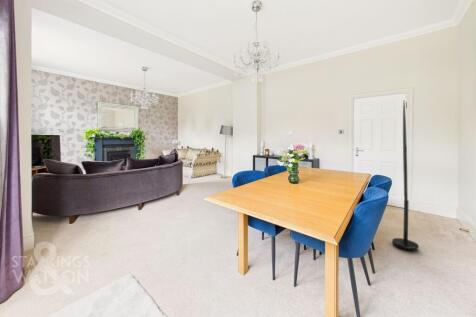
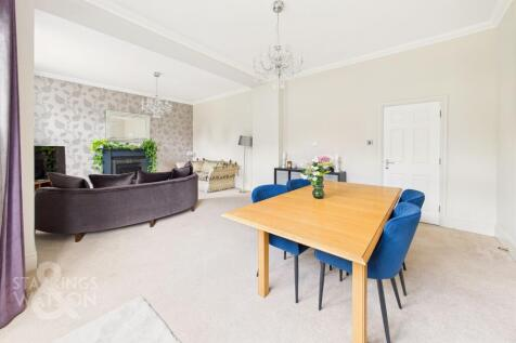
- umbrella (404, 162)
